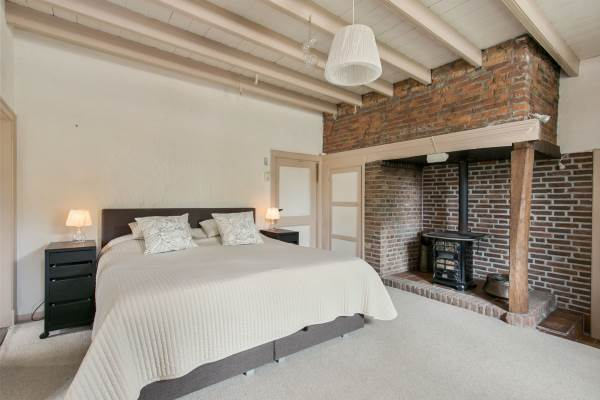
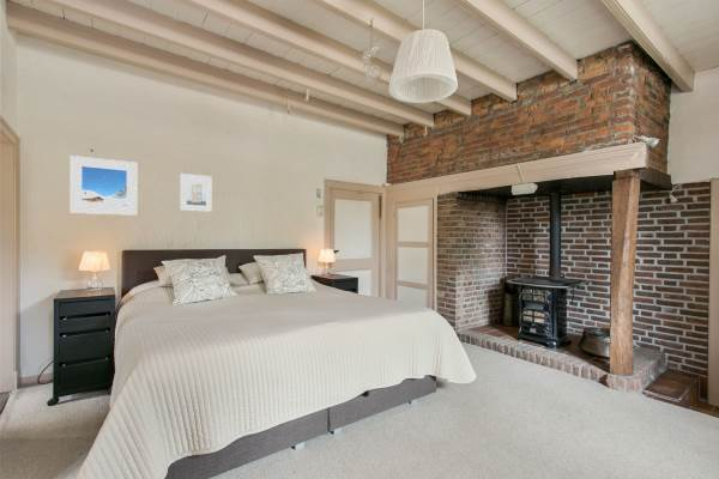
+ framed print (104, 186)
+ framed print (195, 193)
